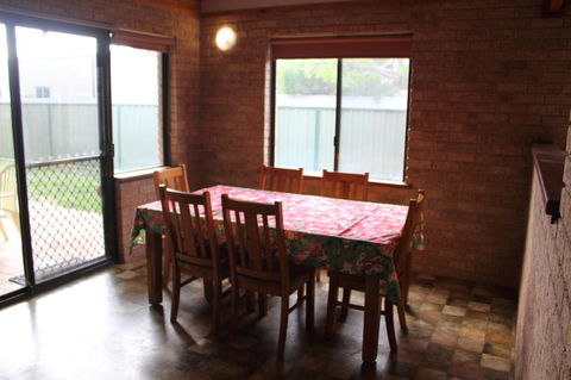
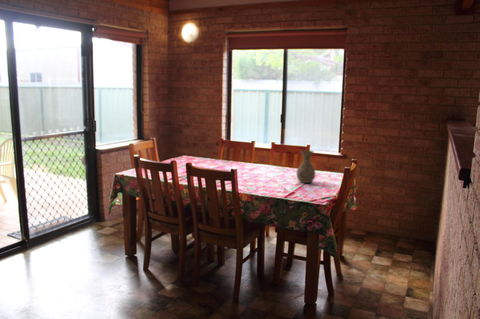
+ vase (306, 166)
